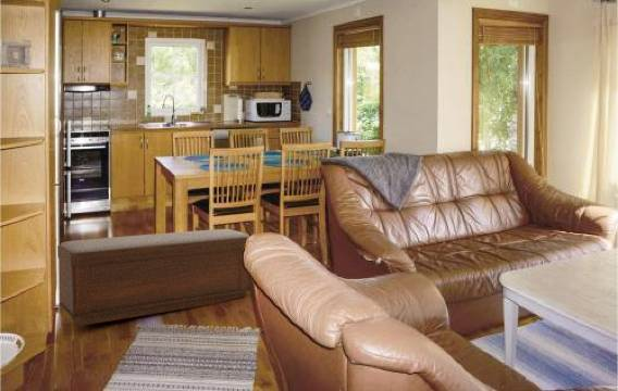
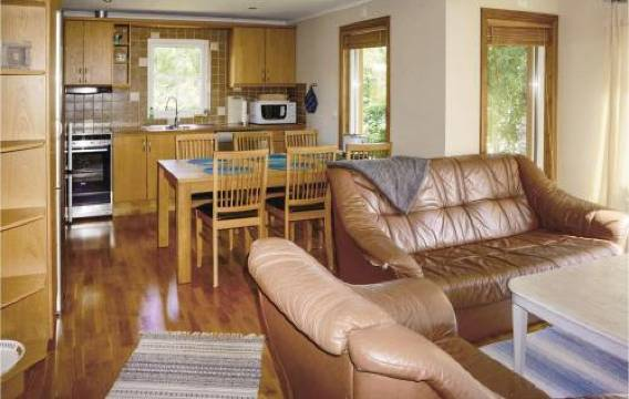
- bench (161, 270)
